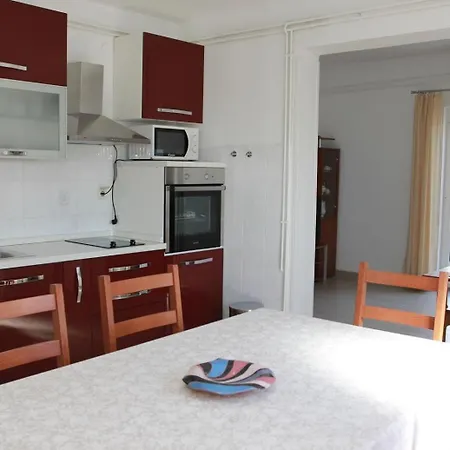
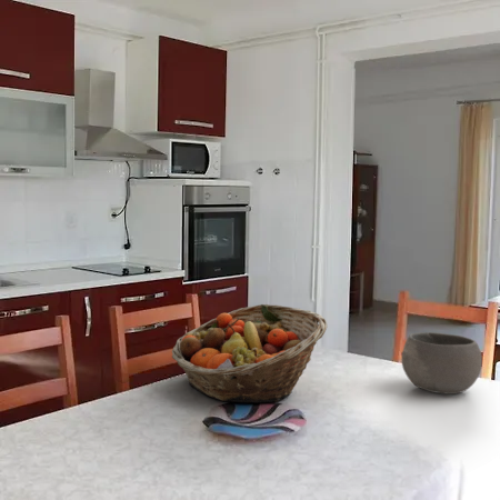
+ fruit basket (248, 349)
+ bowl (440, 362)
